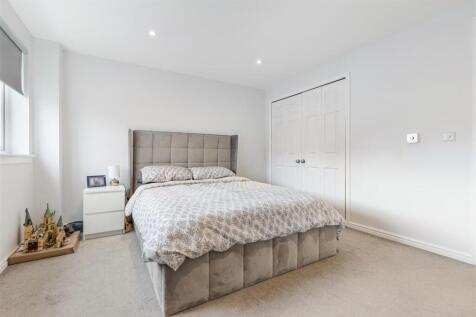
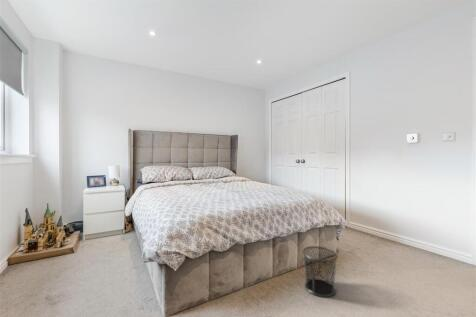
+ waste bin (320, 270)
